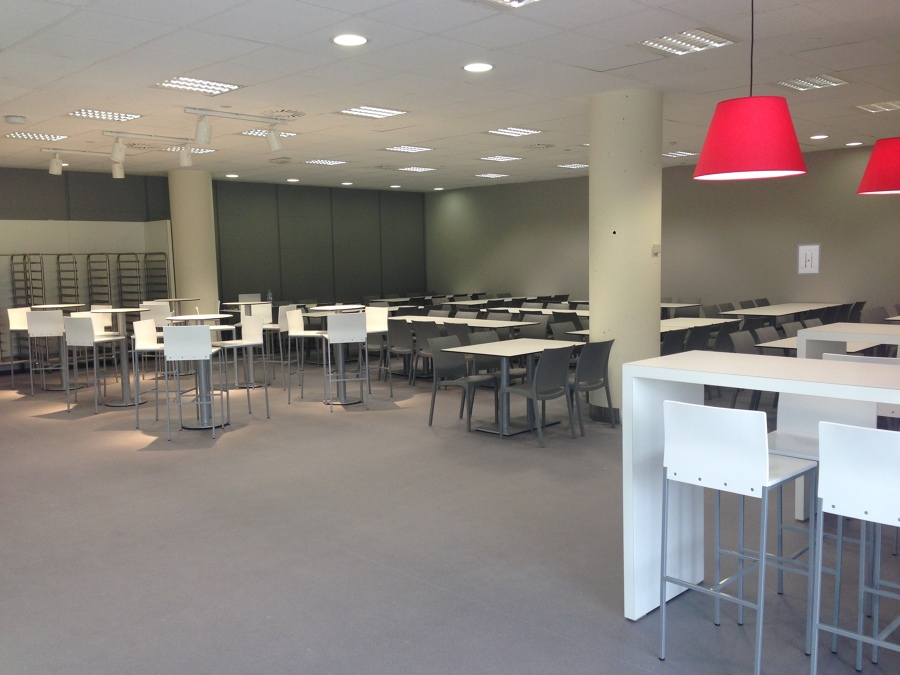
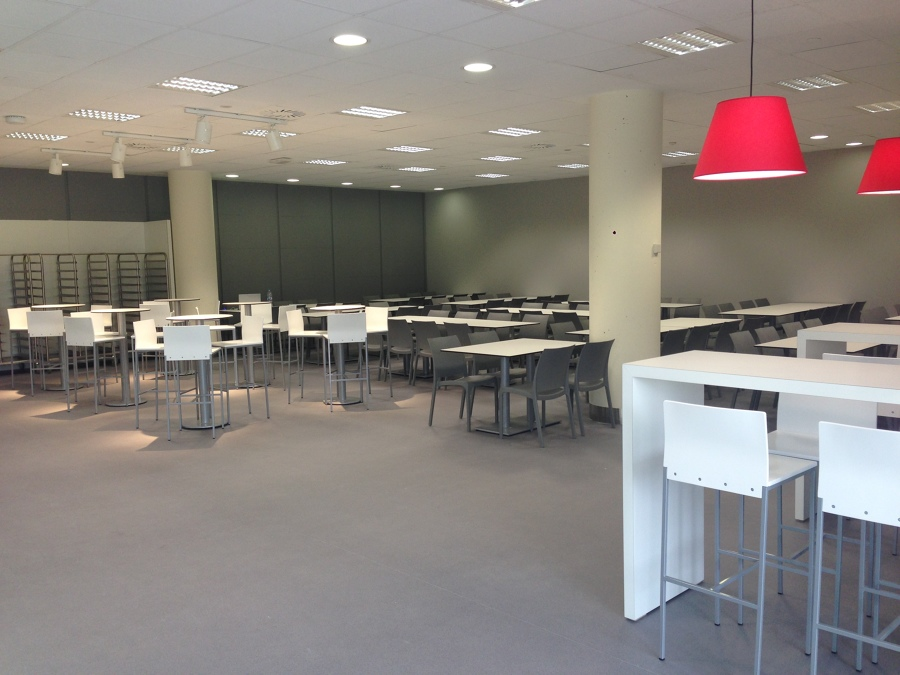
- wall art (808, 259)
